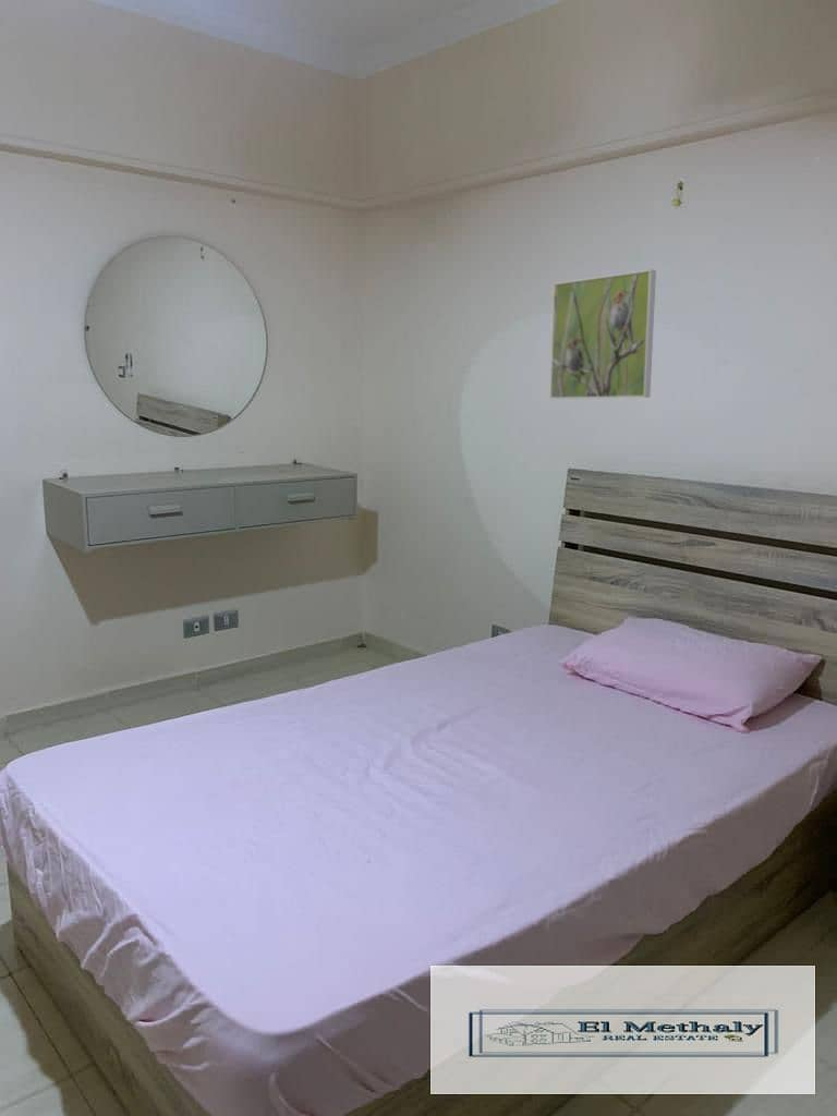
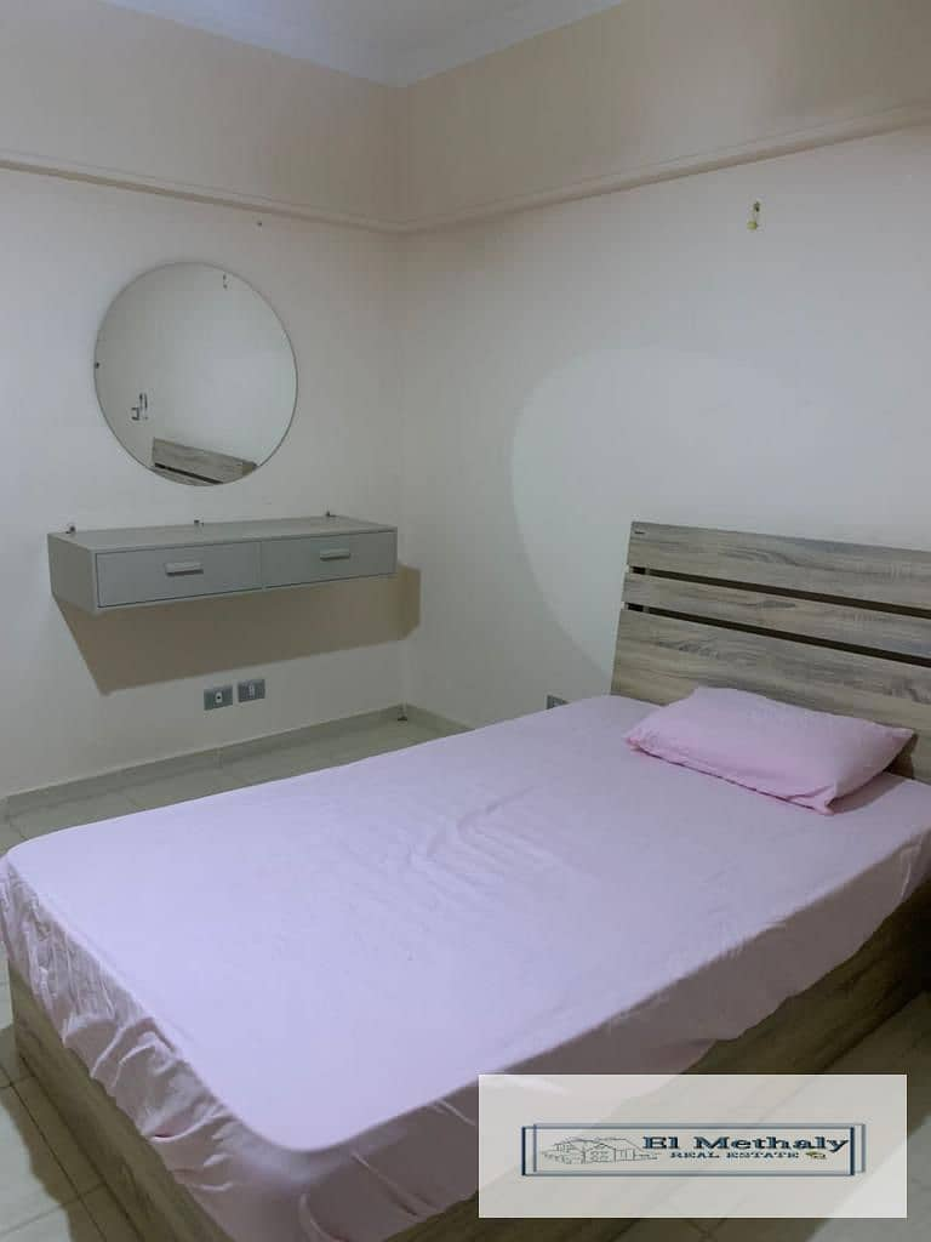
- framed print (599, 338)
